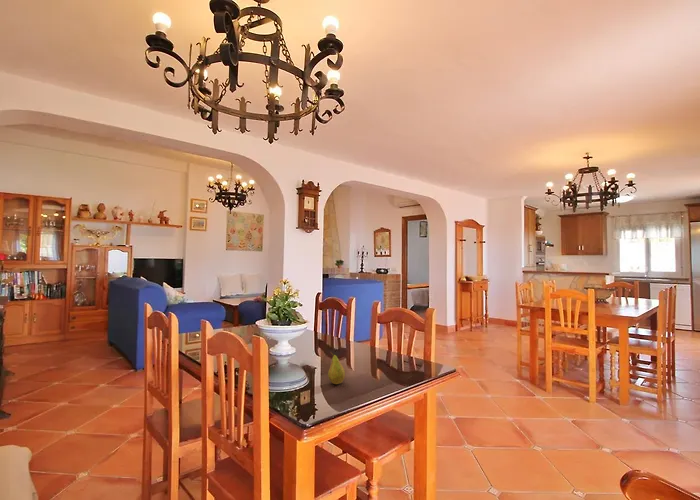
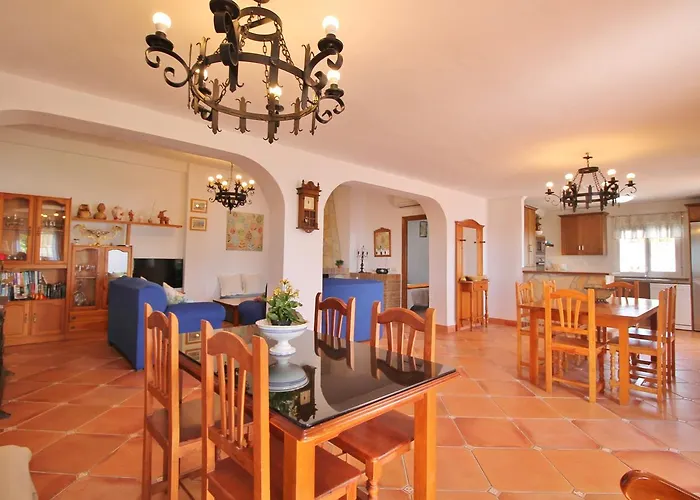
- fruit (336, 367)
